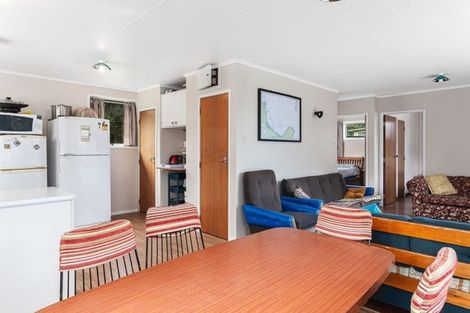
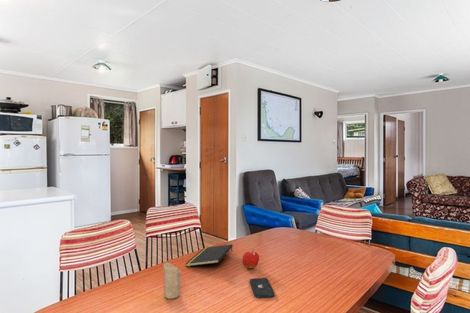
+ fruit (250, 258)
+ notepad (210, 254)
+ candle (172, 279)
+ smartphone (261, 287)
